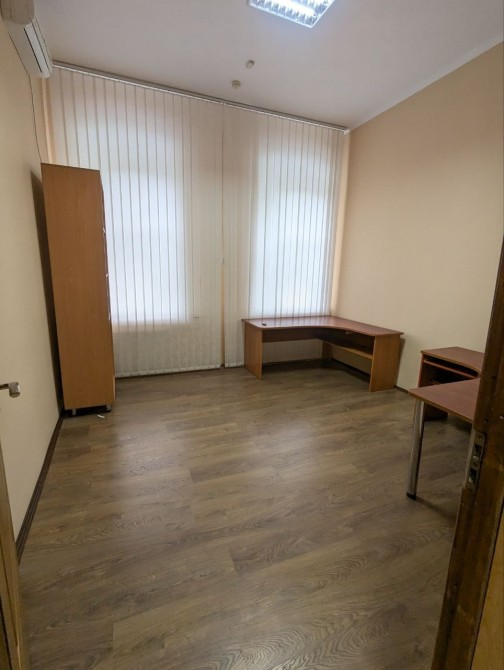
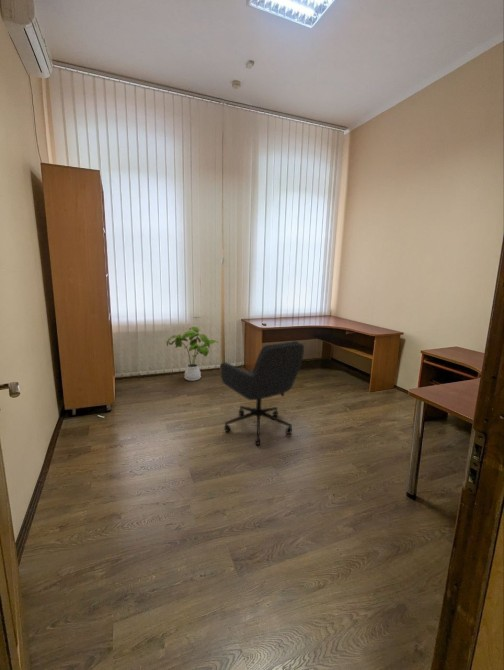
+ house plant (196, 354)
+ office chair (260, 383)
